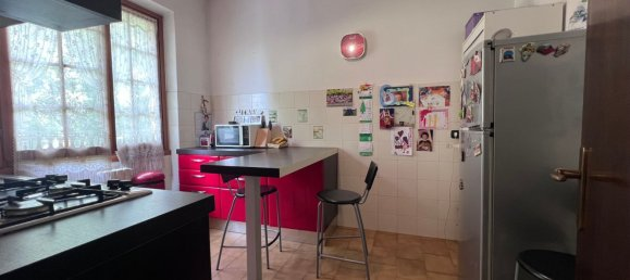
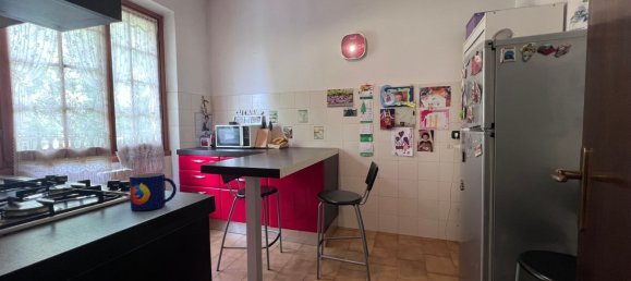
+ mug (154, 191)
